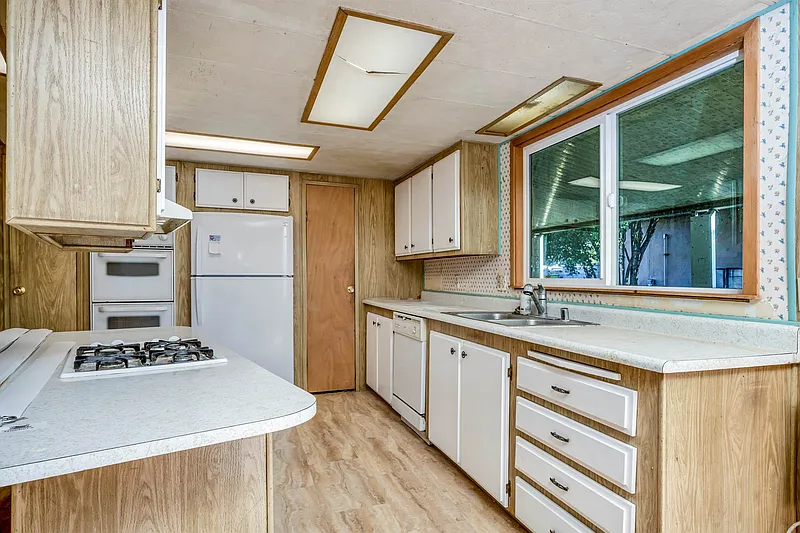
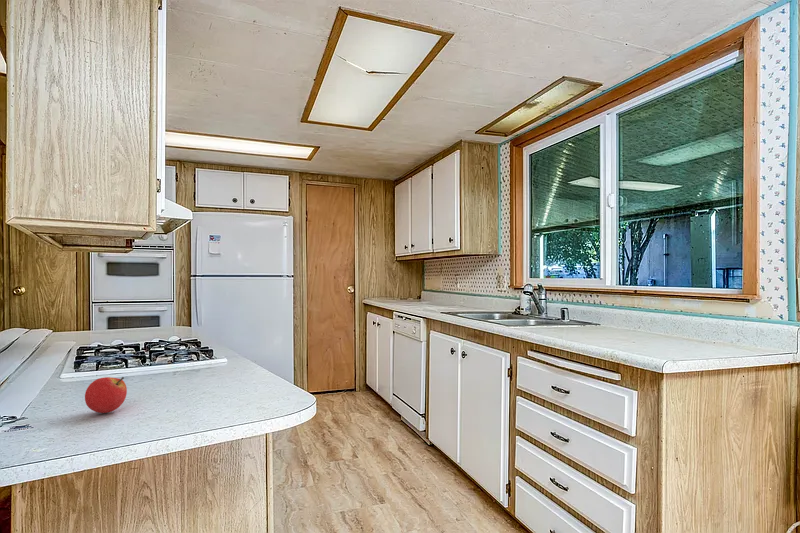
+ fruit (106, 394)
